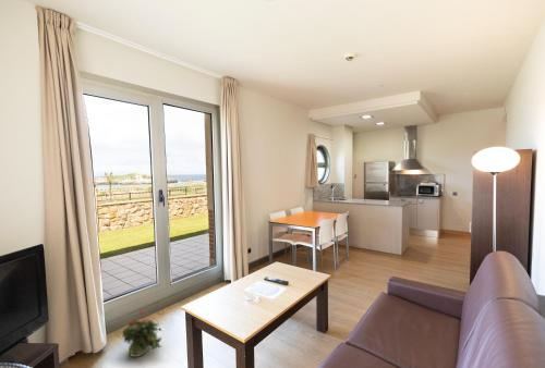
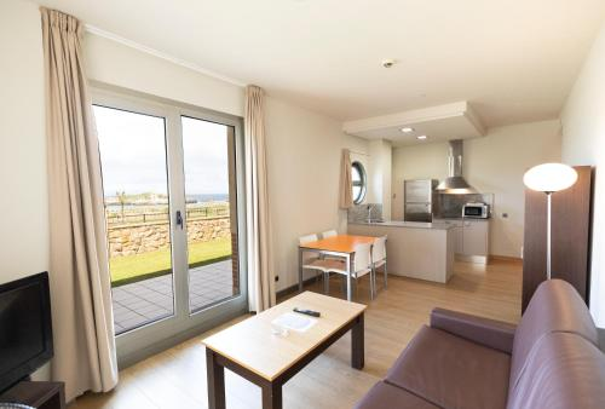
- potted plant (143, 332)
